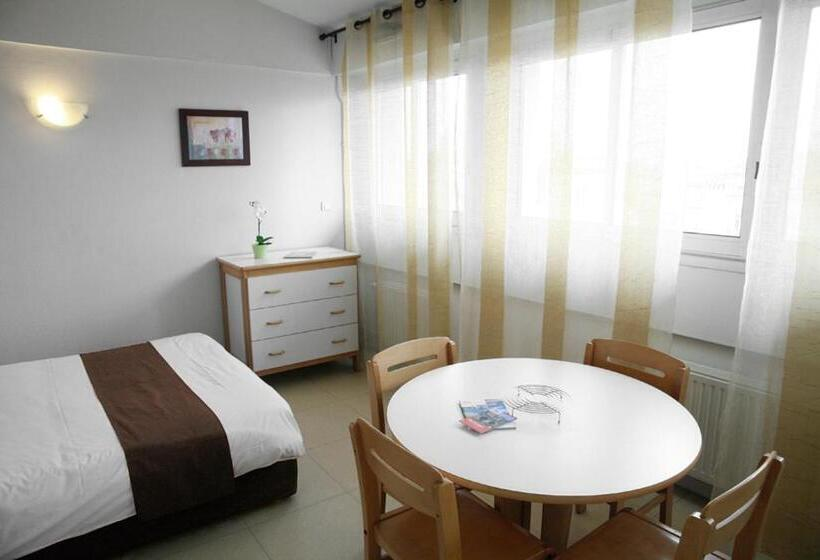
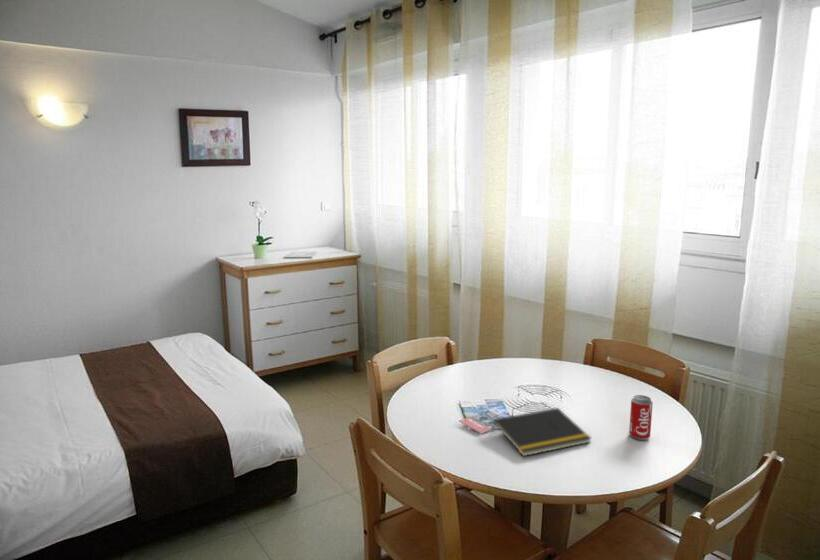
+ beverage can (640, 417)
+ notepad (541, 430)
